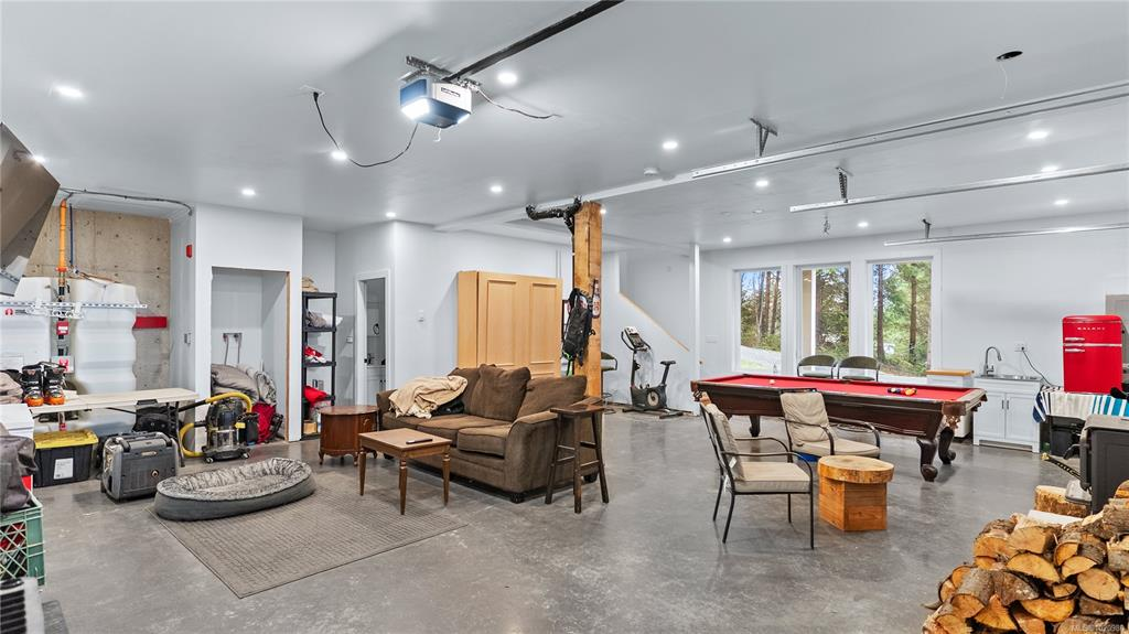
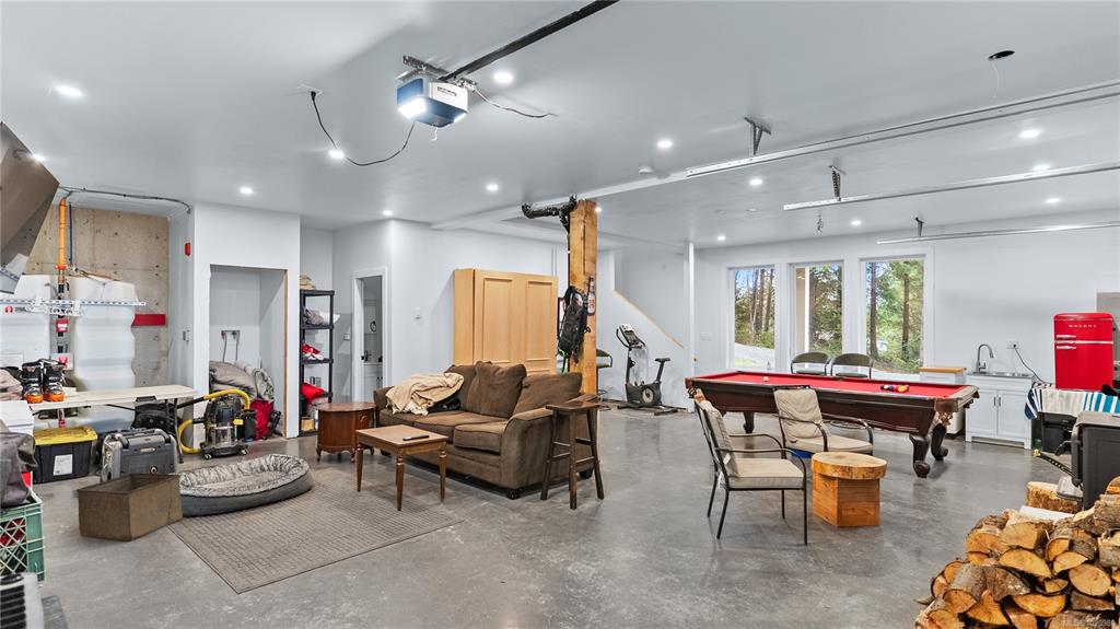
+ storage bin (131, 504)
